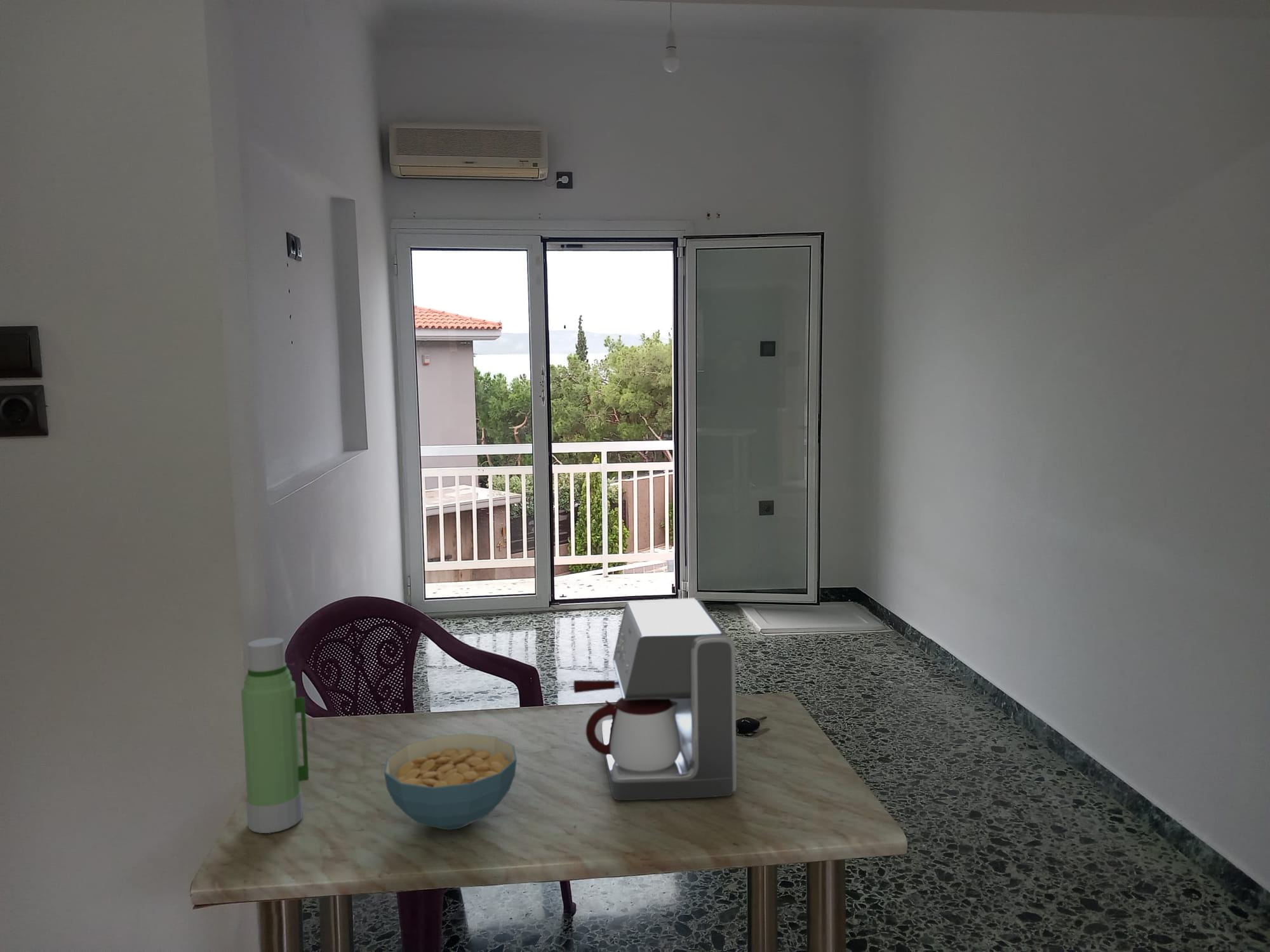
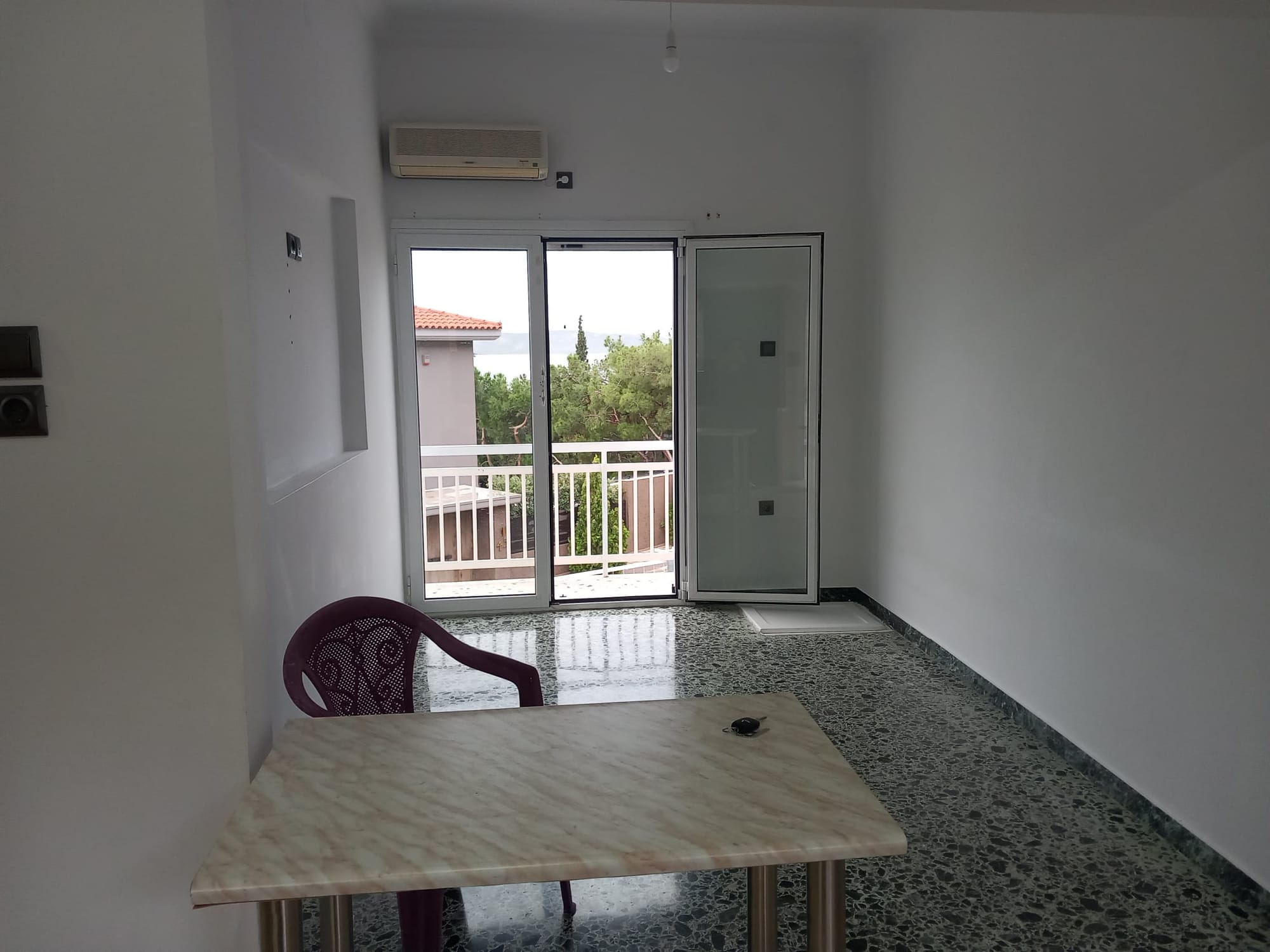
- coffee maker (666, 691)
- cereal bowl (452, 789)
- water bottle (272, 732)
